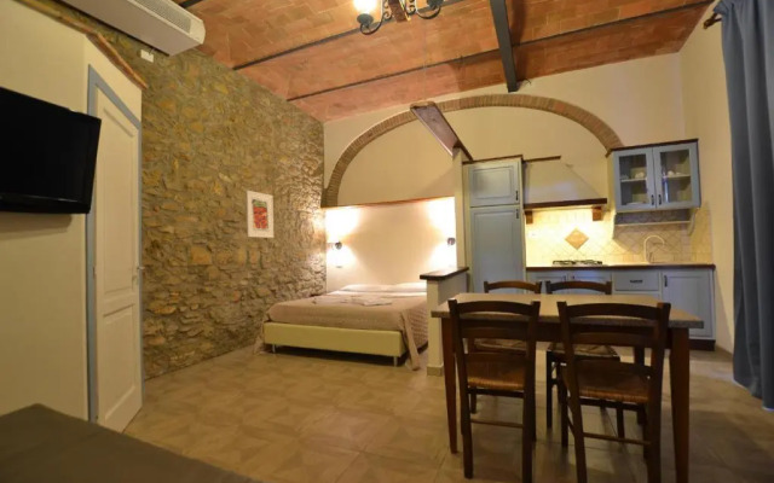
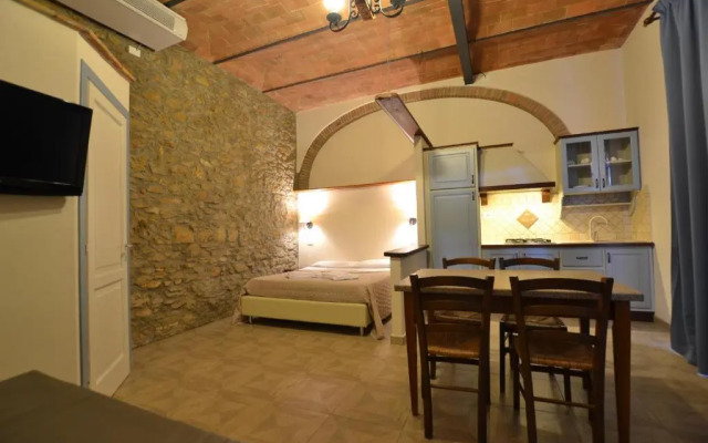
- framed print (260, 215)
